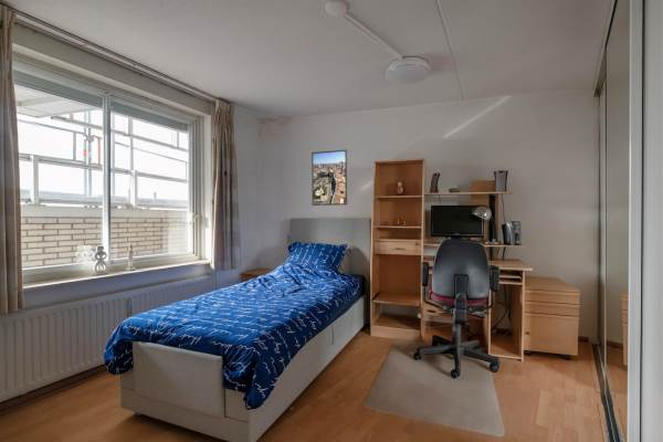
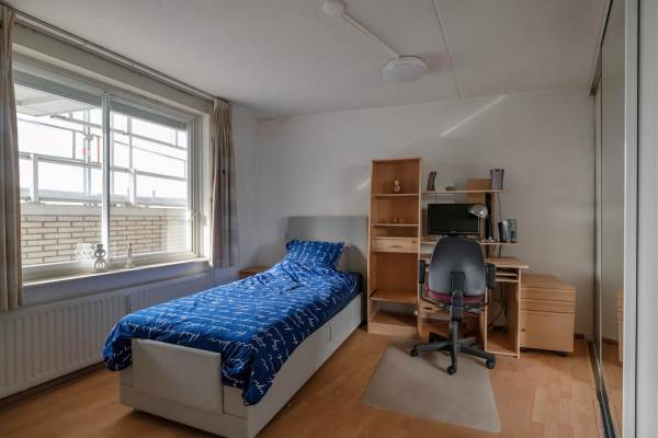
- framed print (329, 178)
